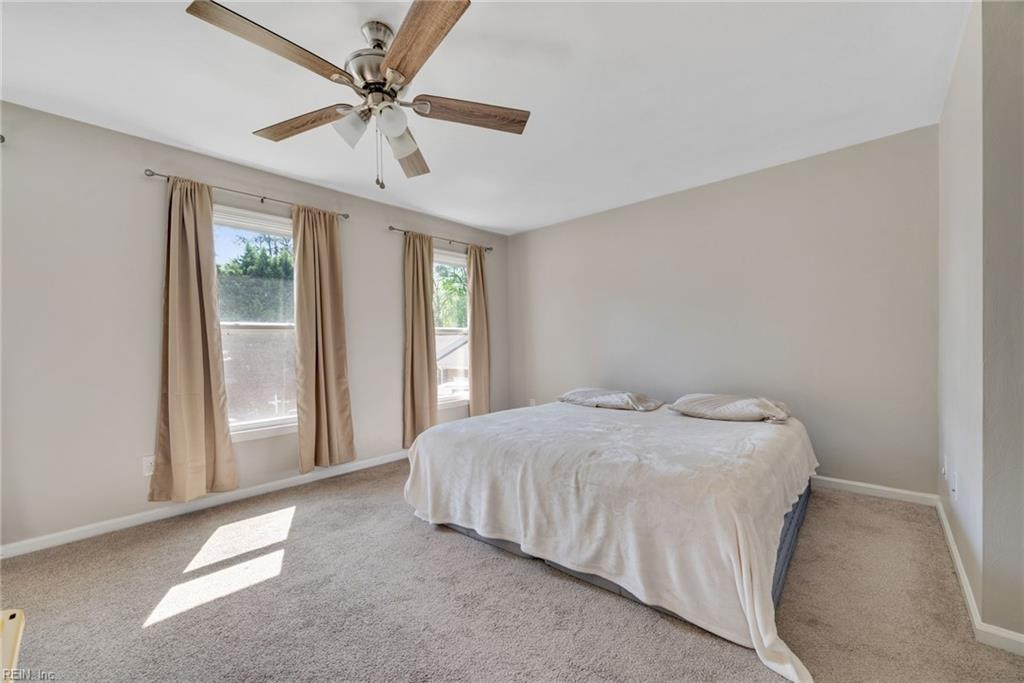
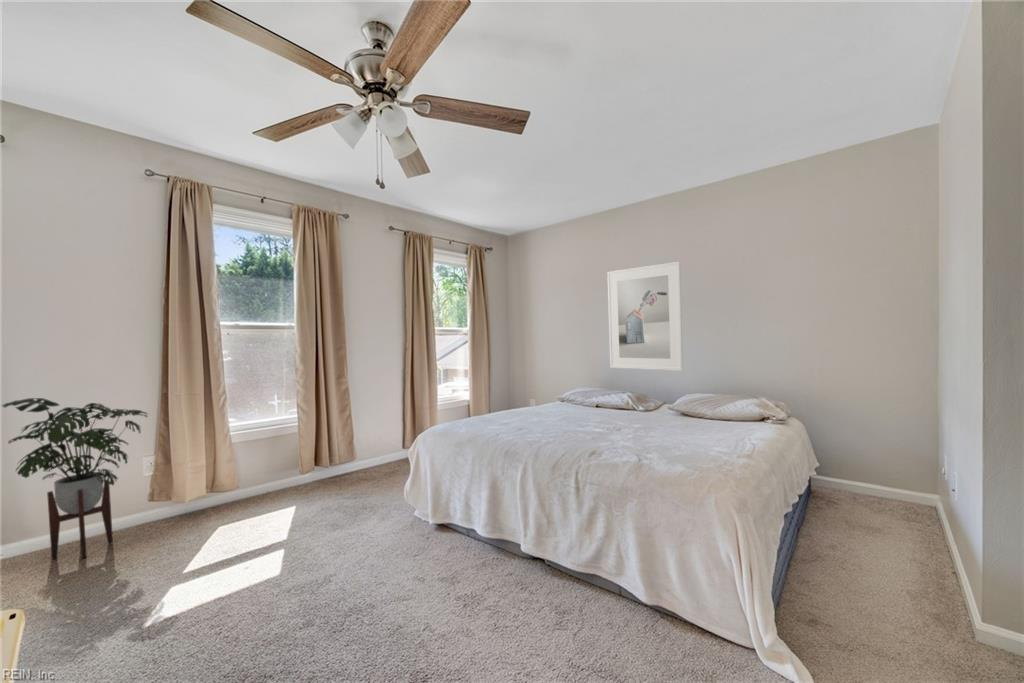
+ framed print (642, 318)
+ potted plant (82, 472)
